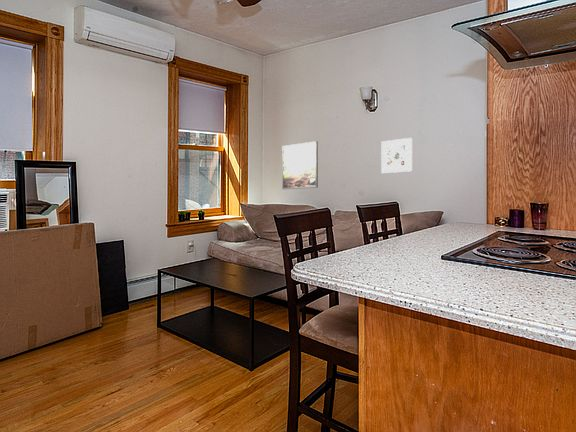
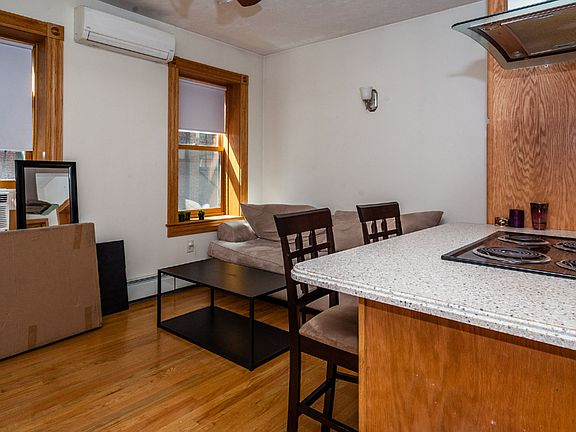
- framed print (299, 166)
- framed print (396, 156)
